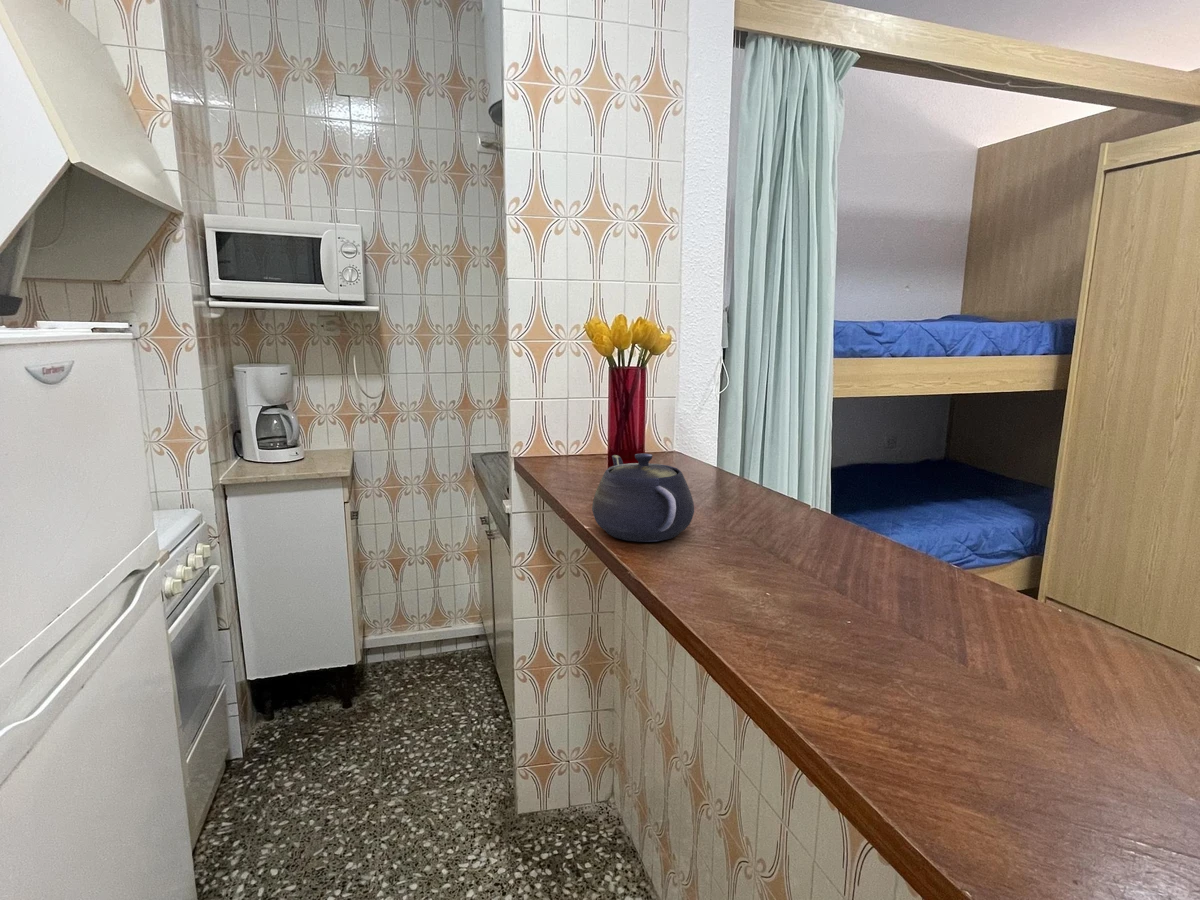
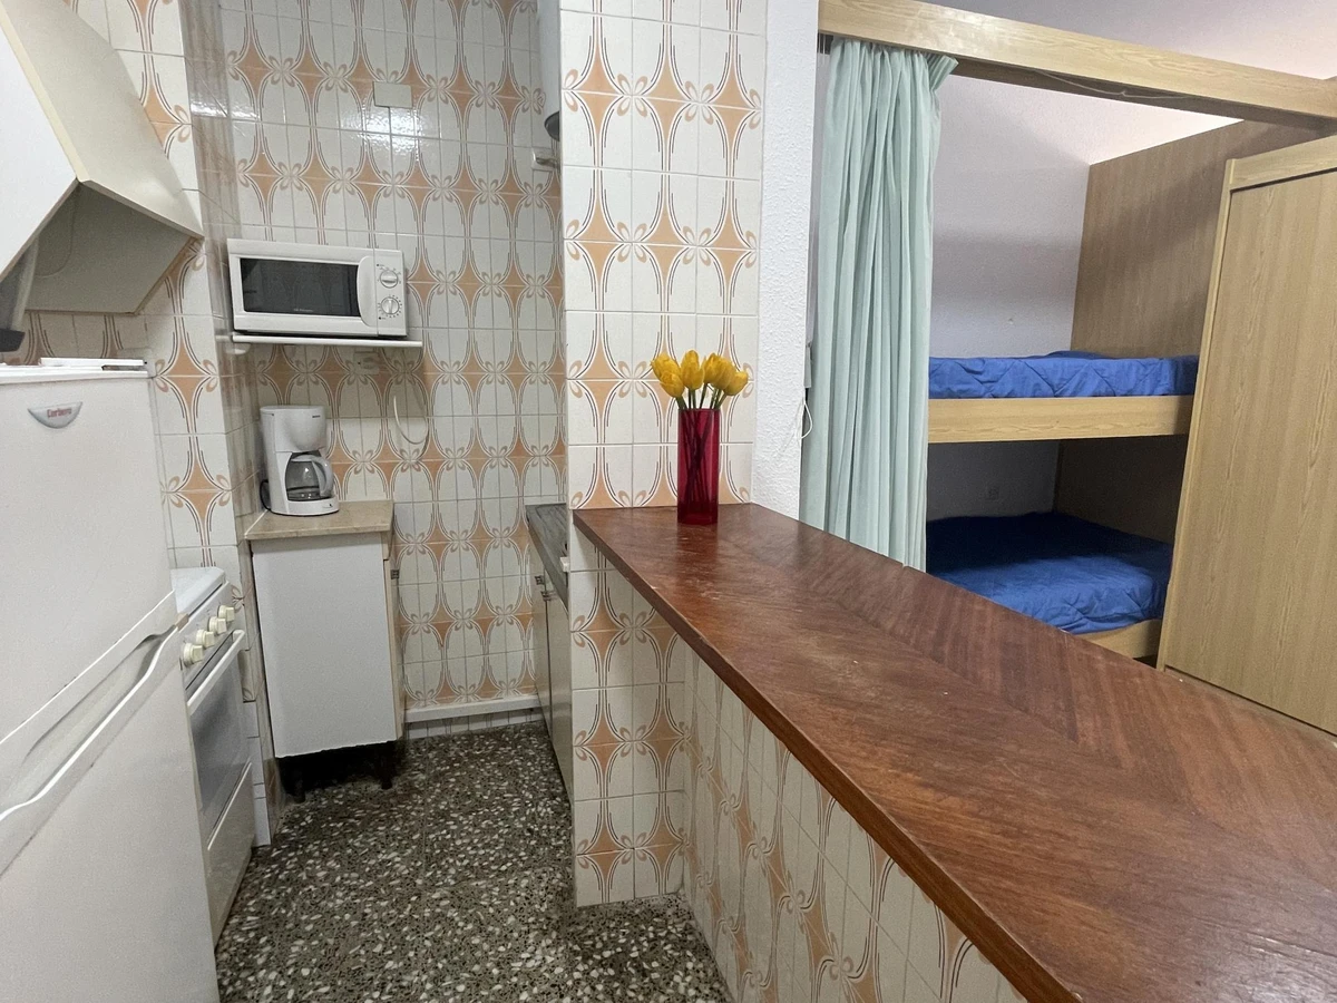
- teapot (641, 492)
